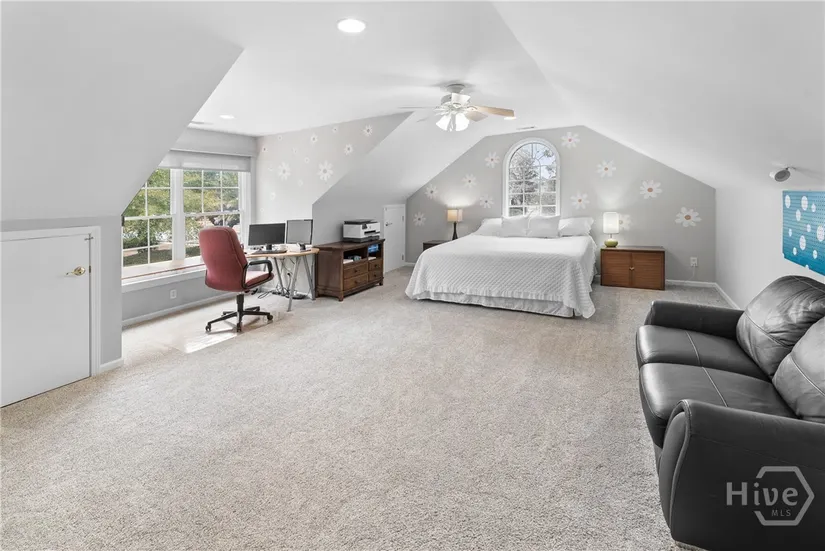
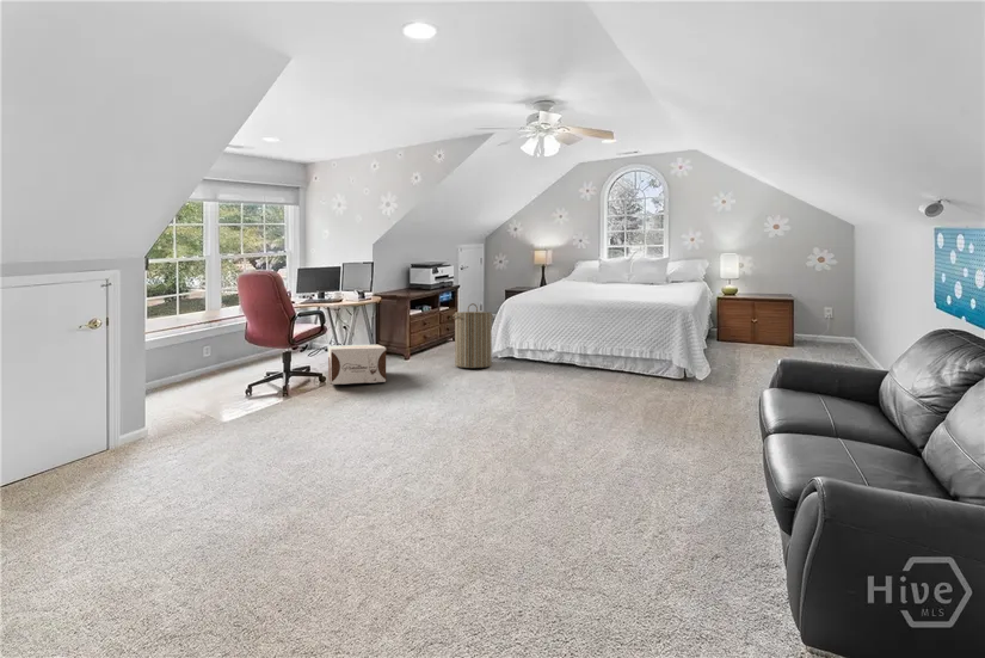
+ cardboard box (356, 363)
+ laundry hamper (473, 334)
